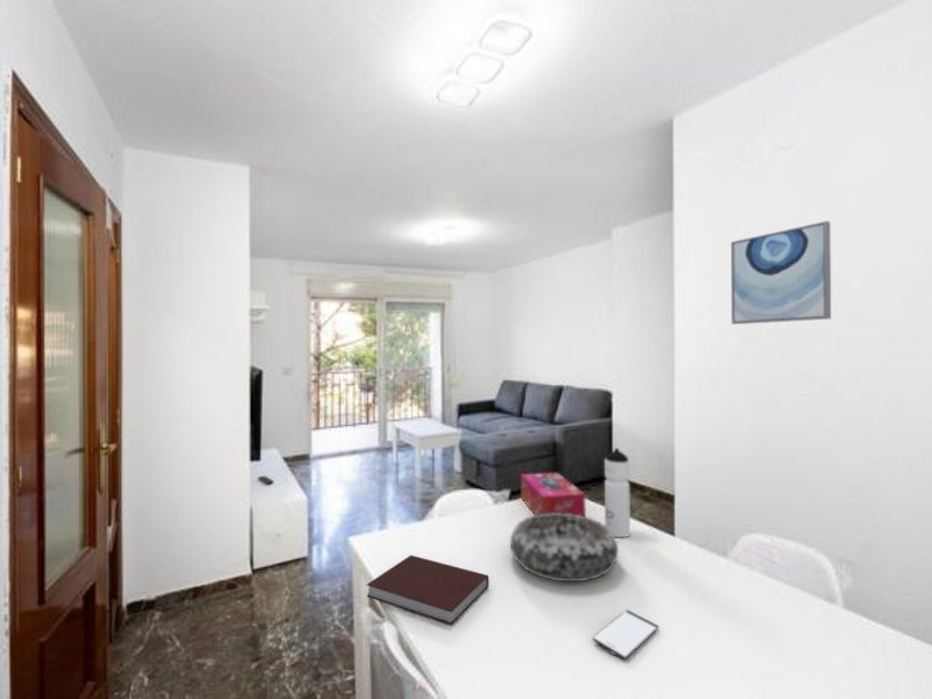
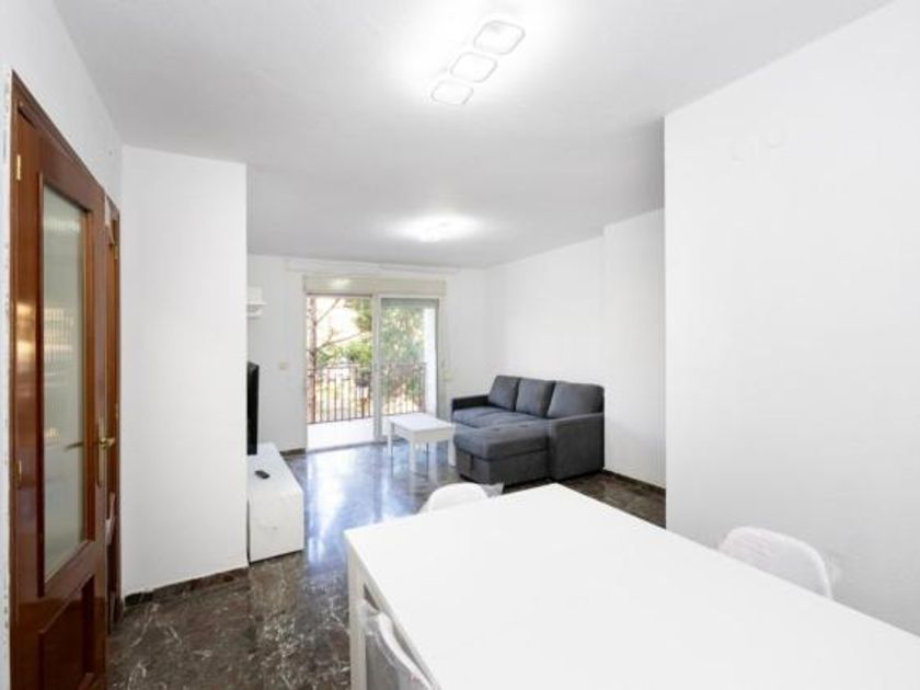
- water bottle (617, 490)
- smartphone (626, 632)
- decorative bowl (563, 545)
- wall art (777, 276)
- notebook (428, 585)
- tissue box (550, 496)
